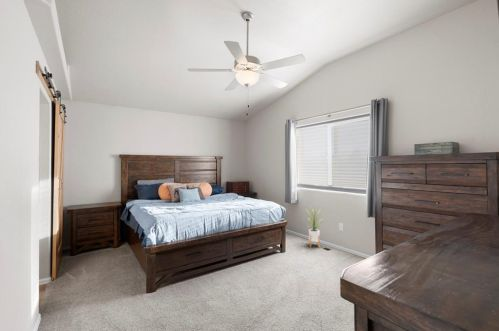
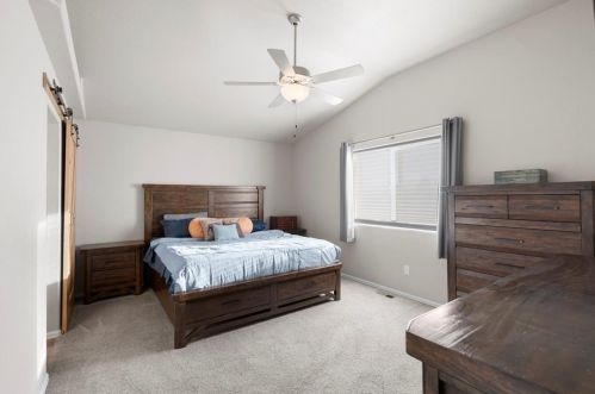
- house plant (314, 225)
